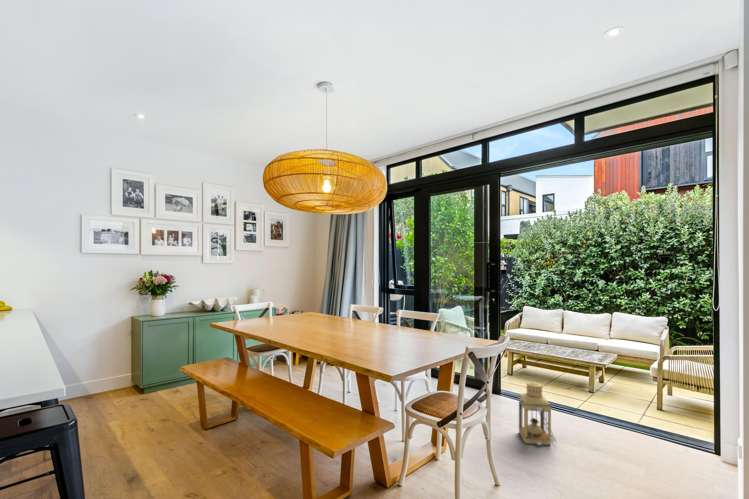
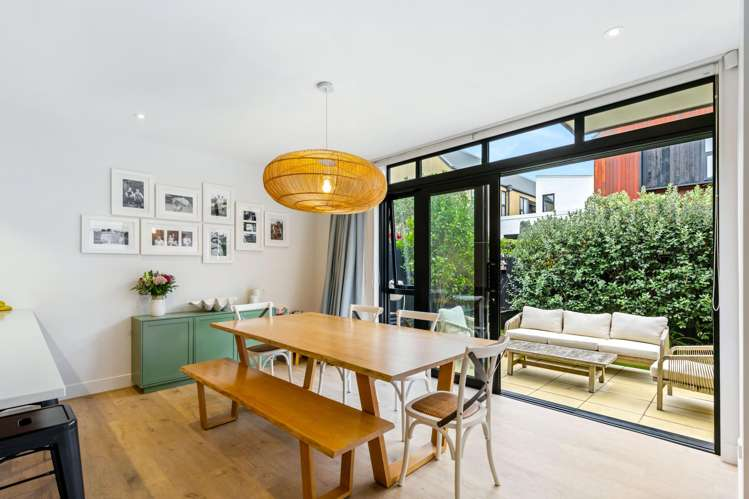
- lantern (536, 410)
